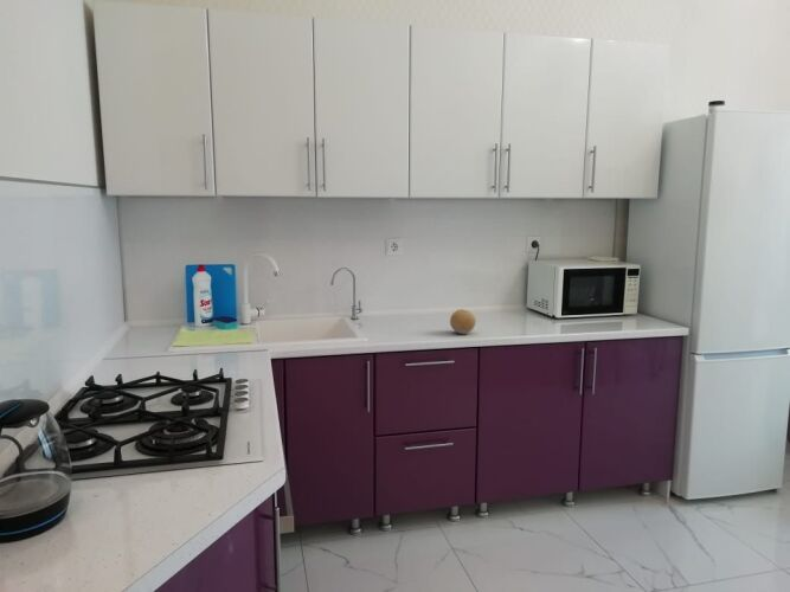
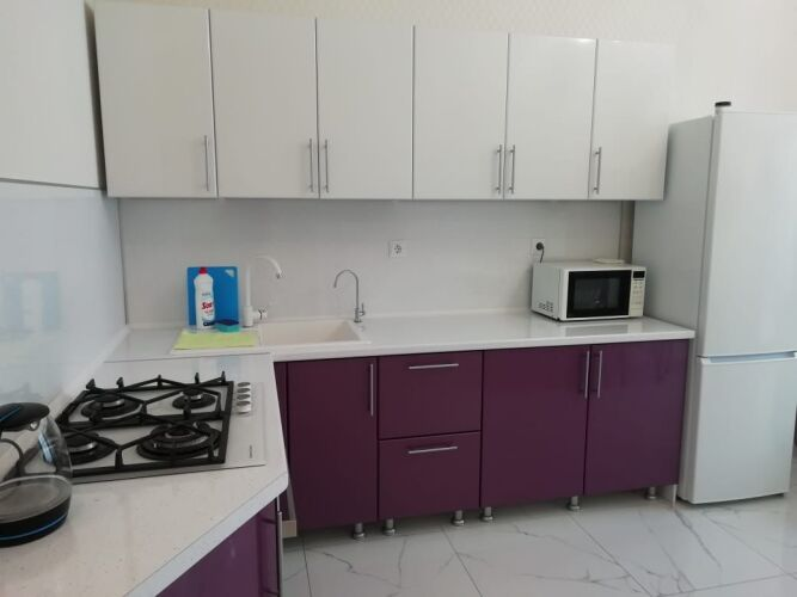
- fruit (462, 321)
